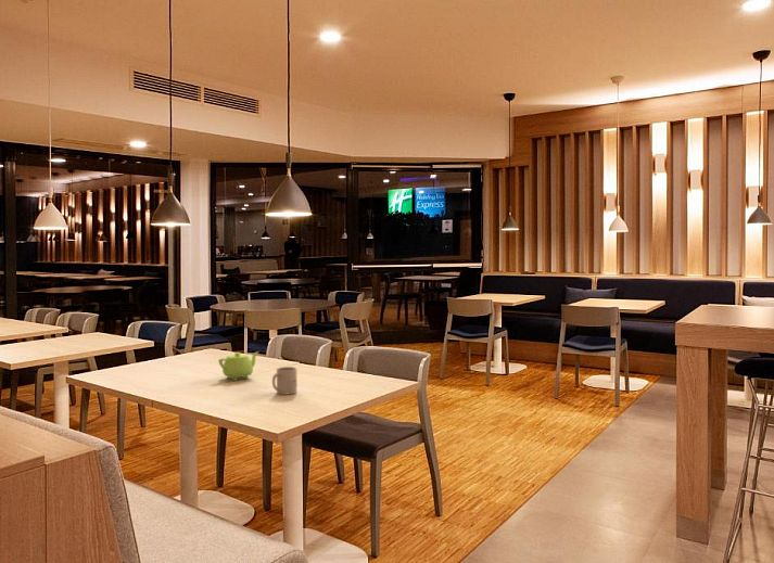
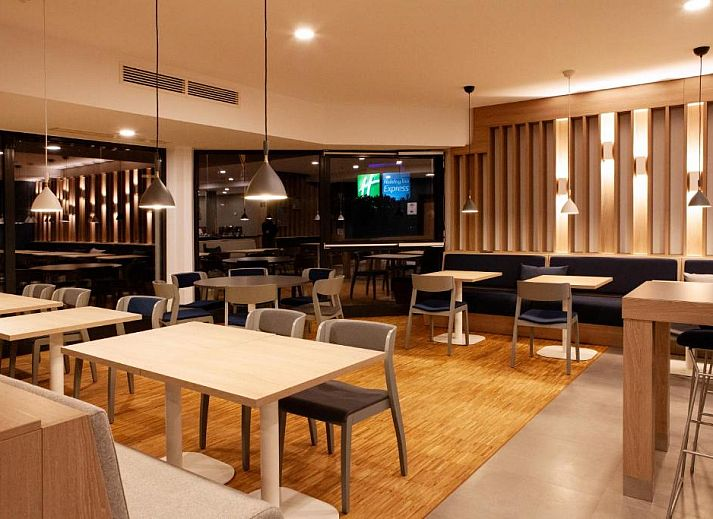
- teapot (239, 364)
- mug (283, 381)
